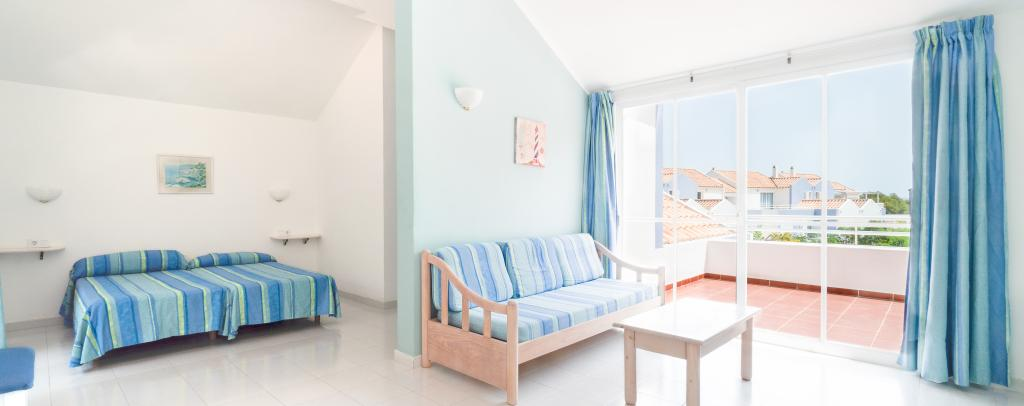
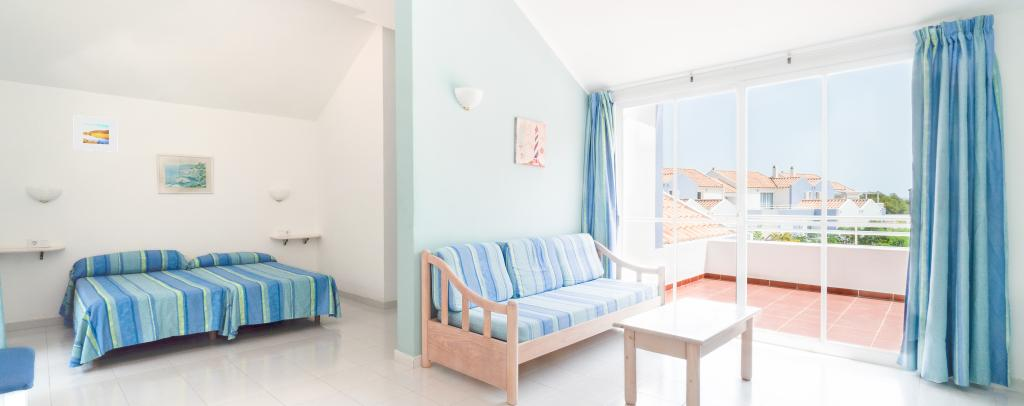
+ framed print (96, 133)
